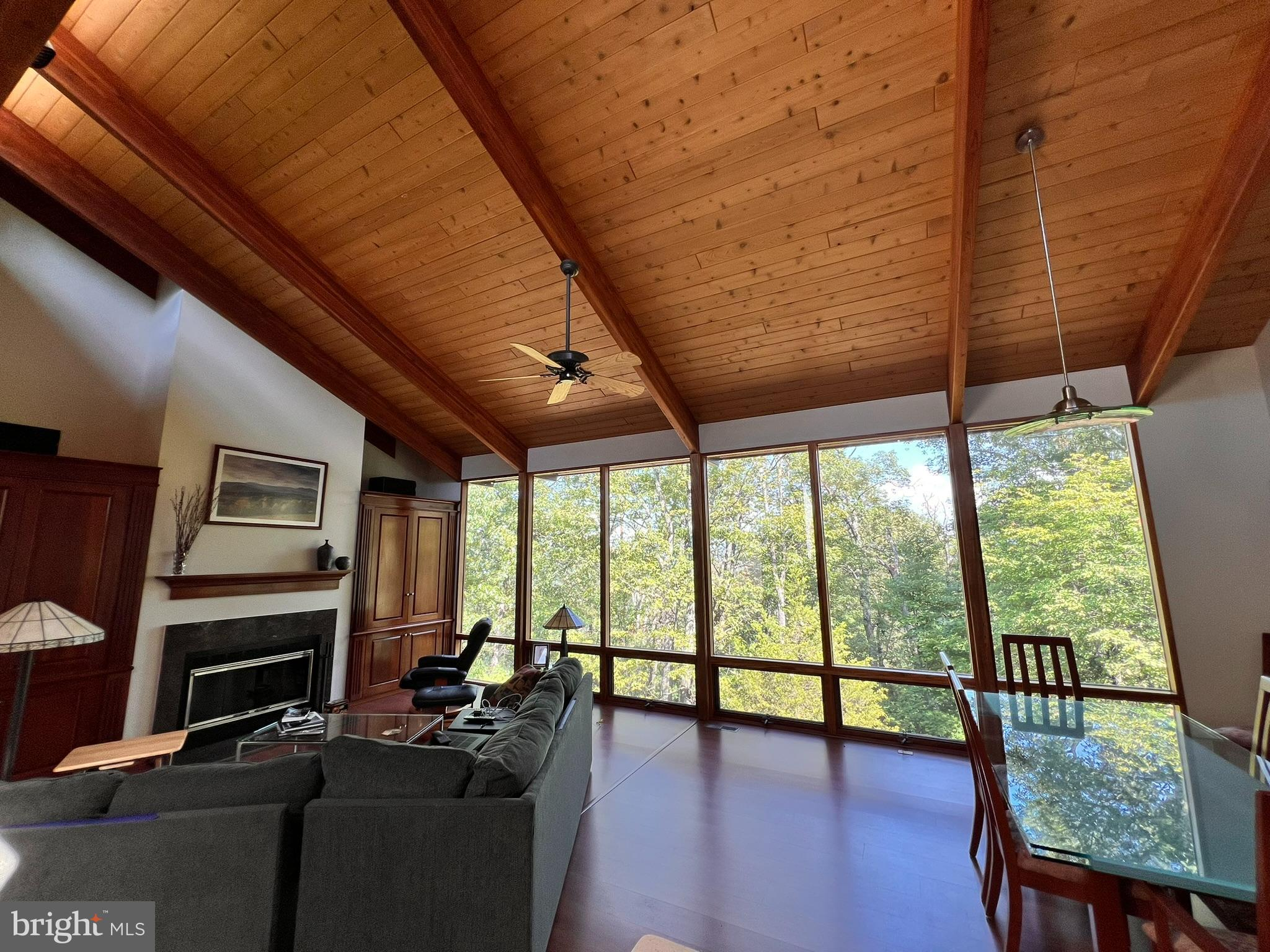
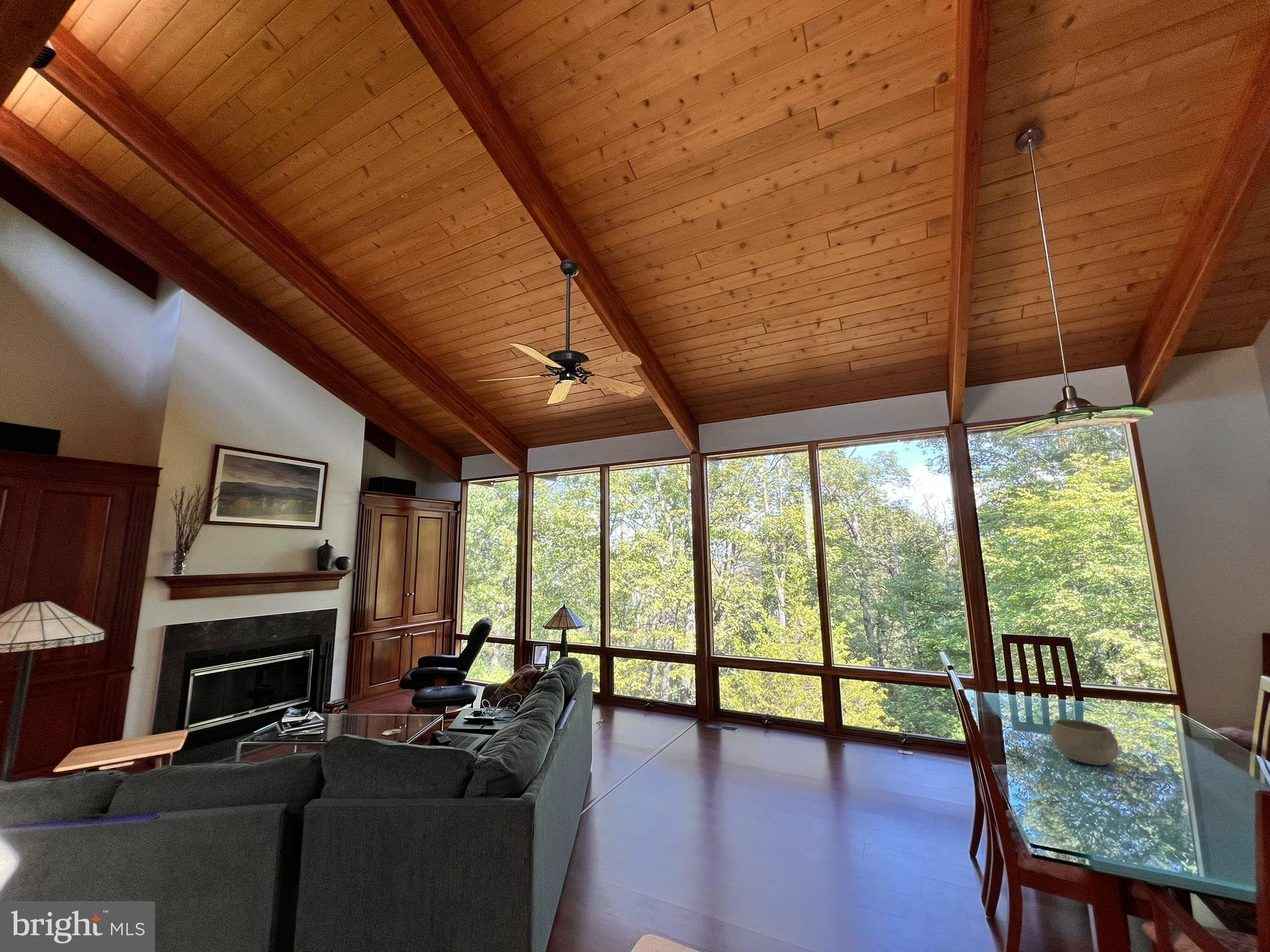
+ bowl (1084, 743)
